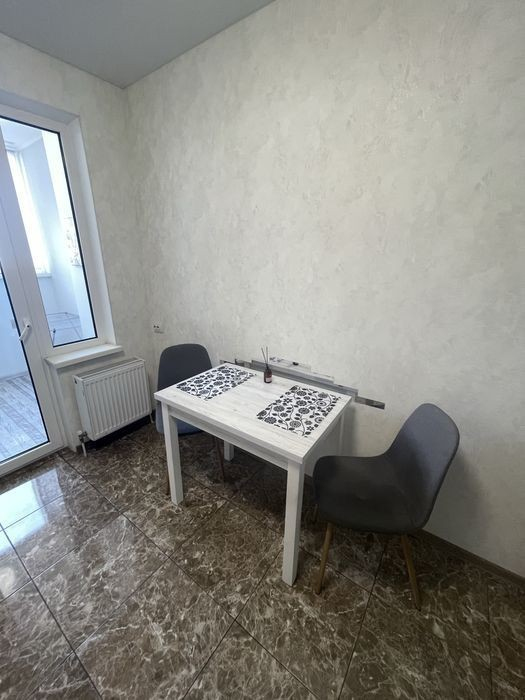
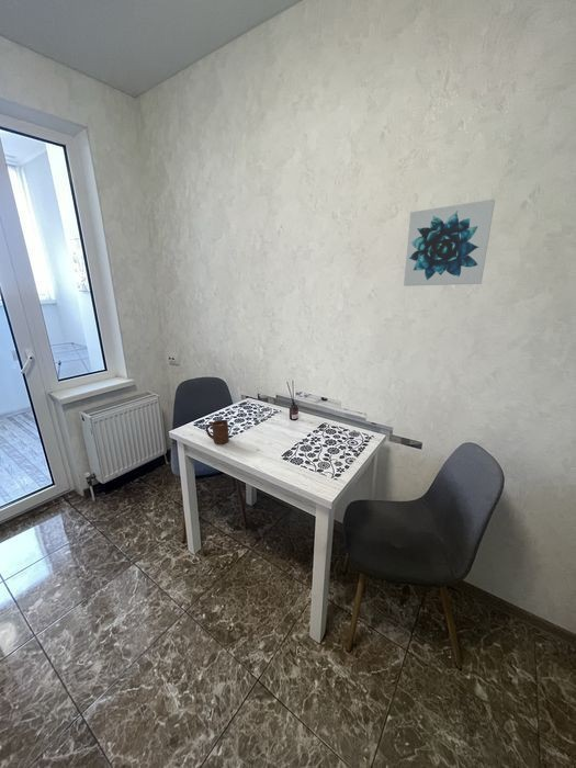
+ wall art (444, 247)
+ cup (217, 432)
